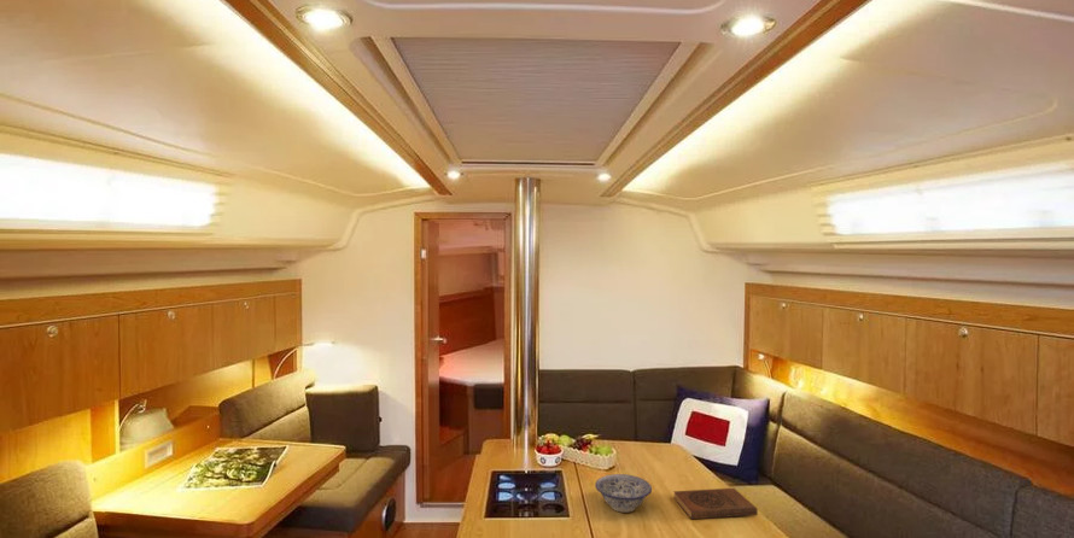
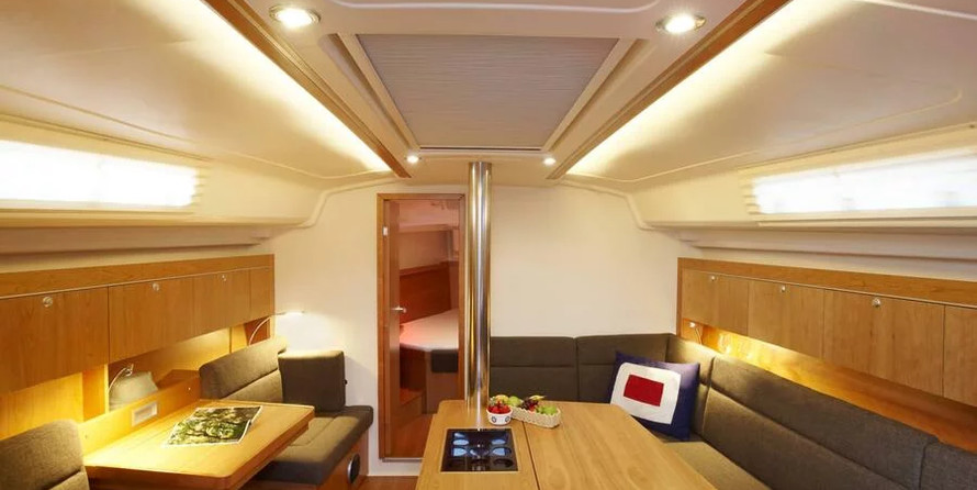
- book (713, 502)
- bowl (623, 496)
